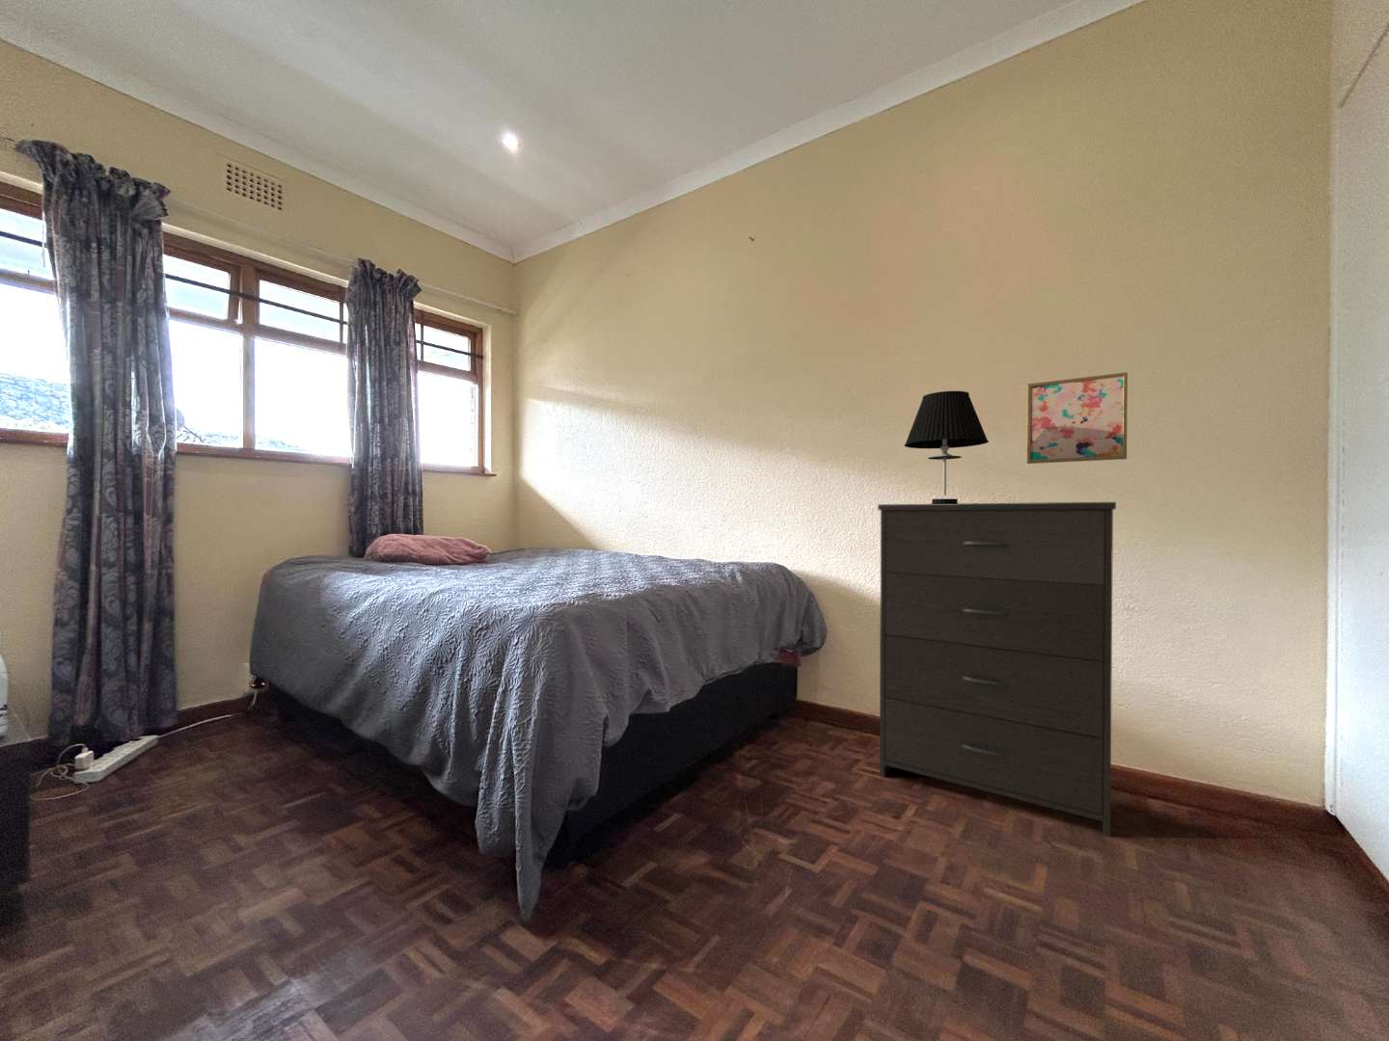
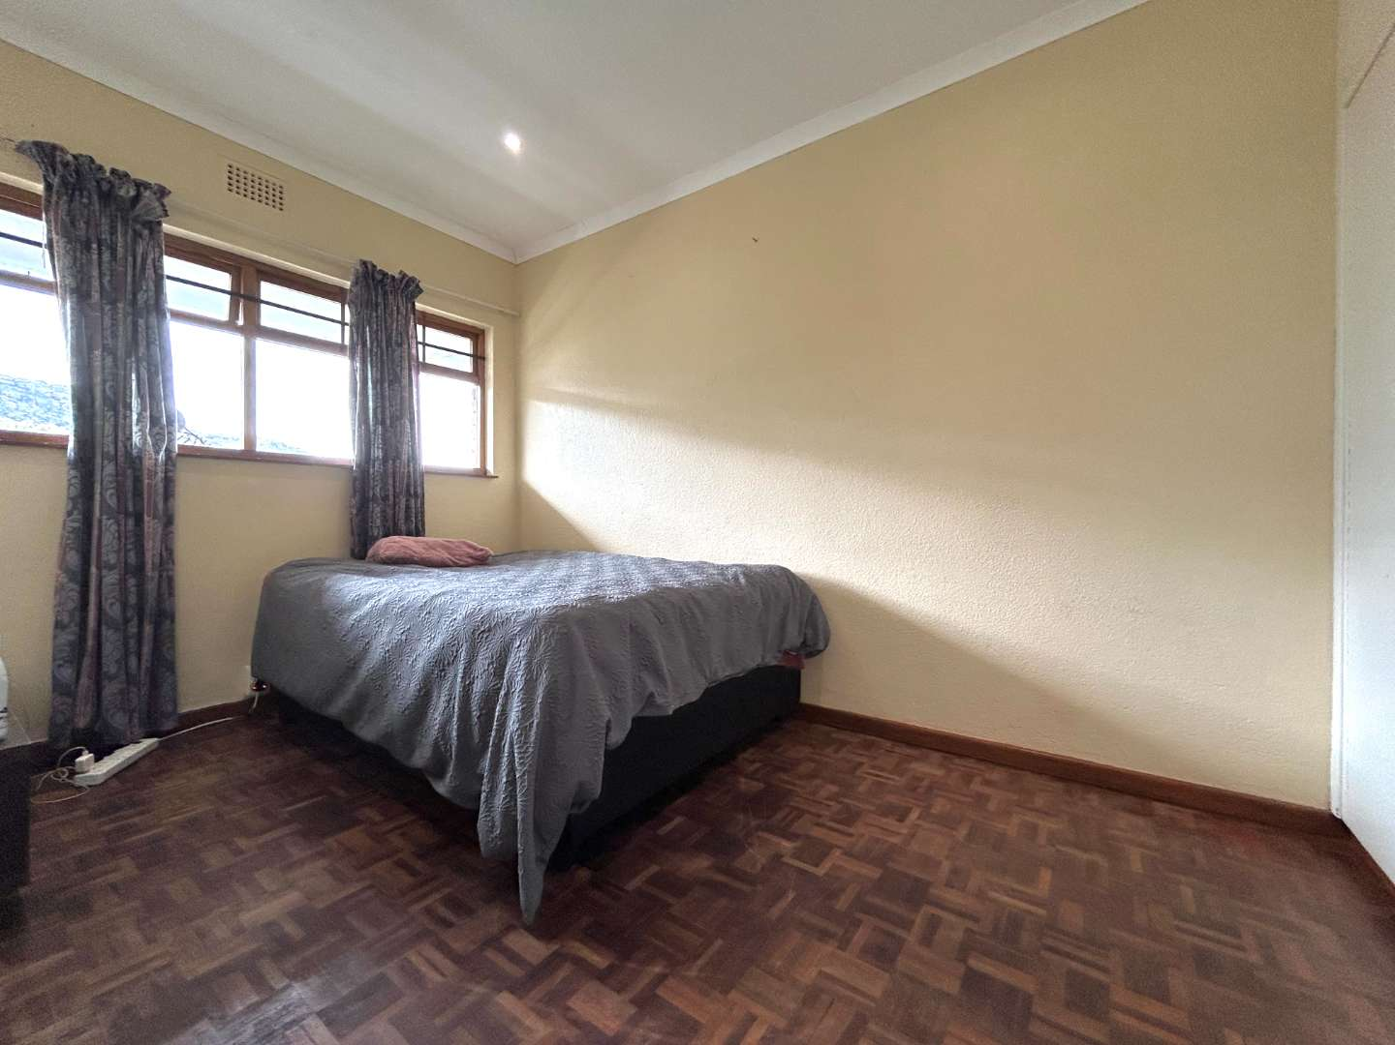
- dresser (990, 644)
- wall art (1074, 420)
- table lamp (944, 449)
